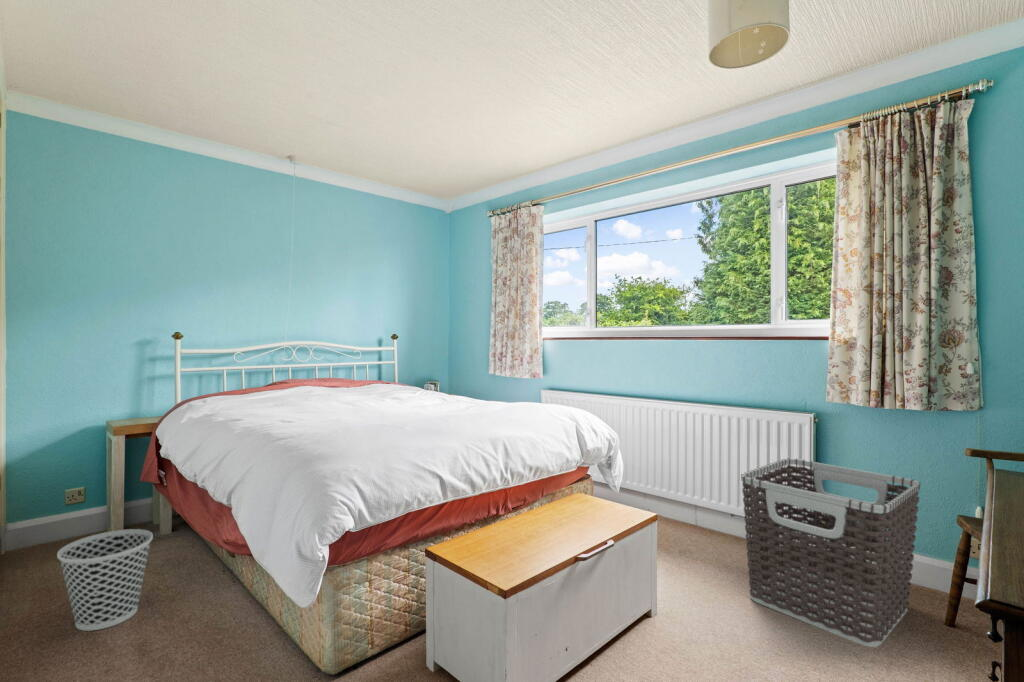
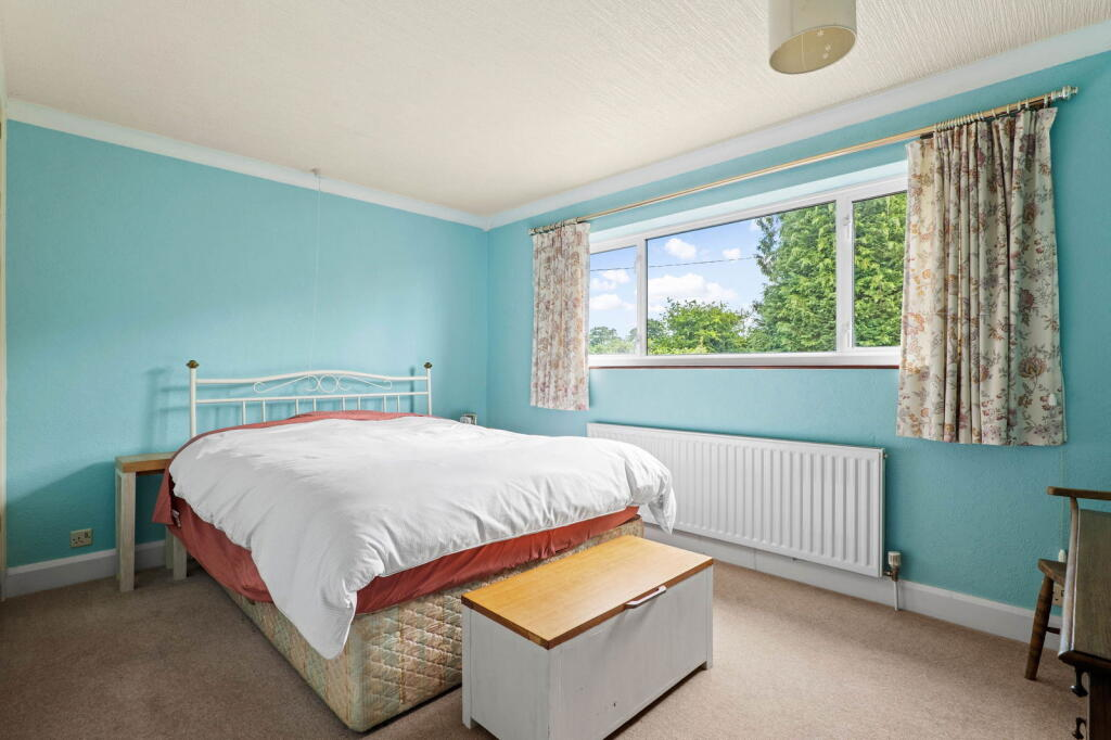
- clothes hamper (827, 539)
- wastebasket (107, 579)
